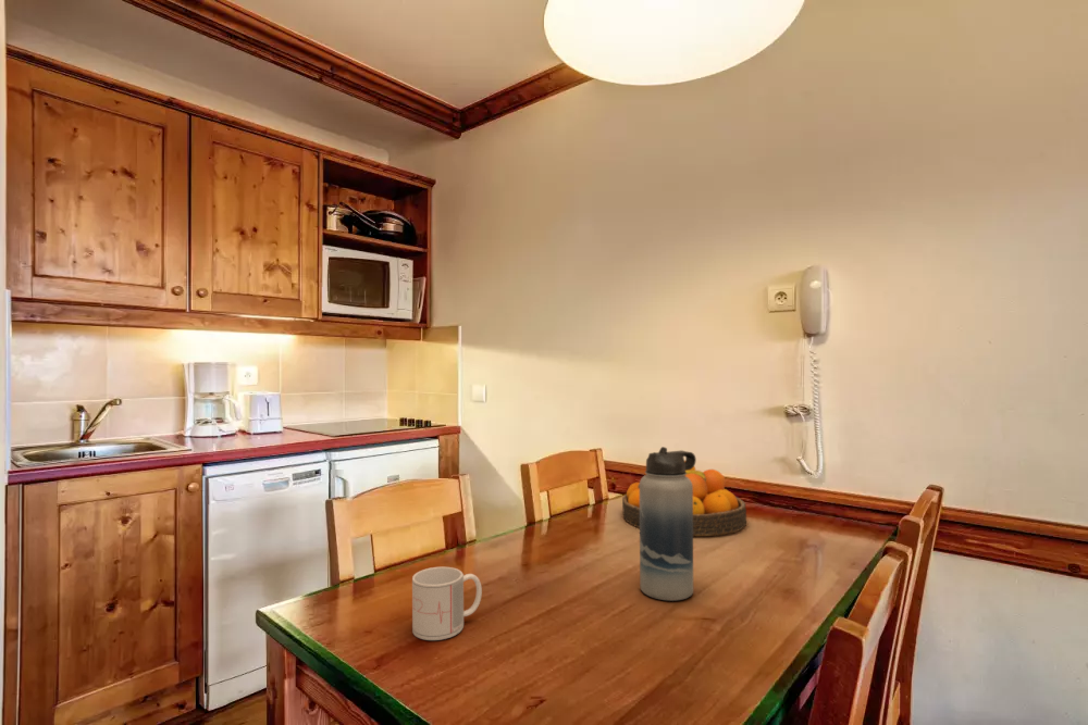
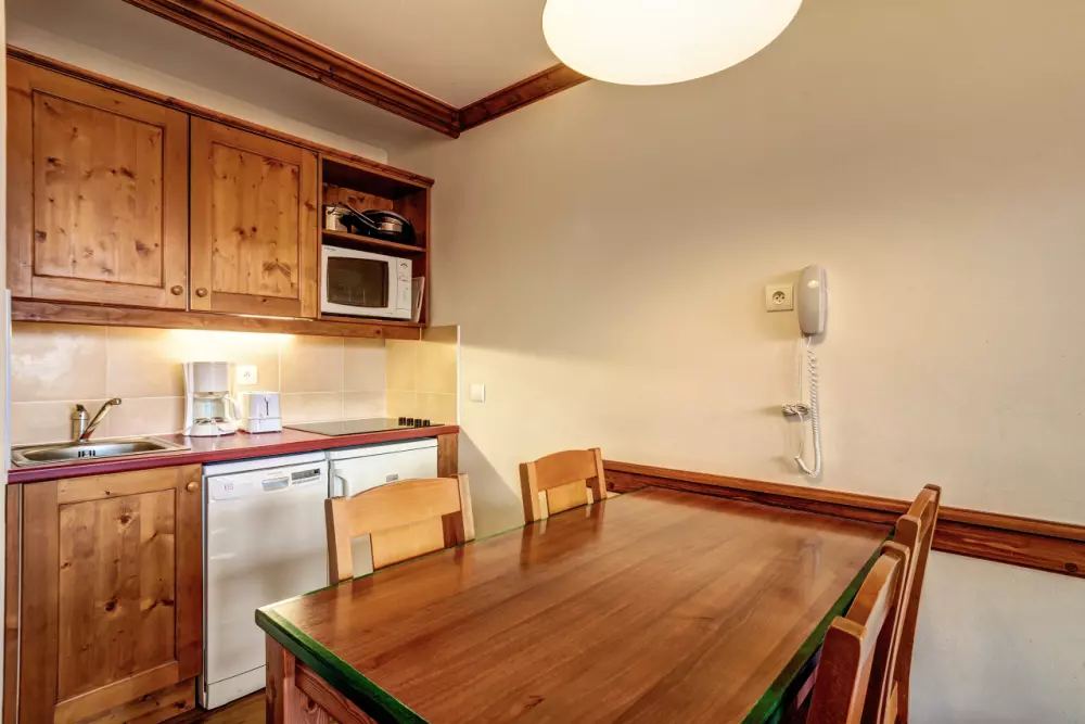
- mug (448, 599)
- fruit bowl (693, 491)
- water bottle (669, 518)
